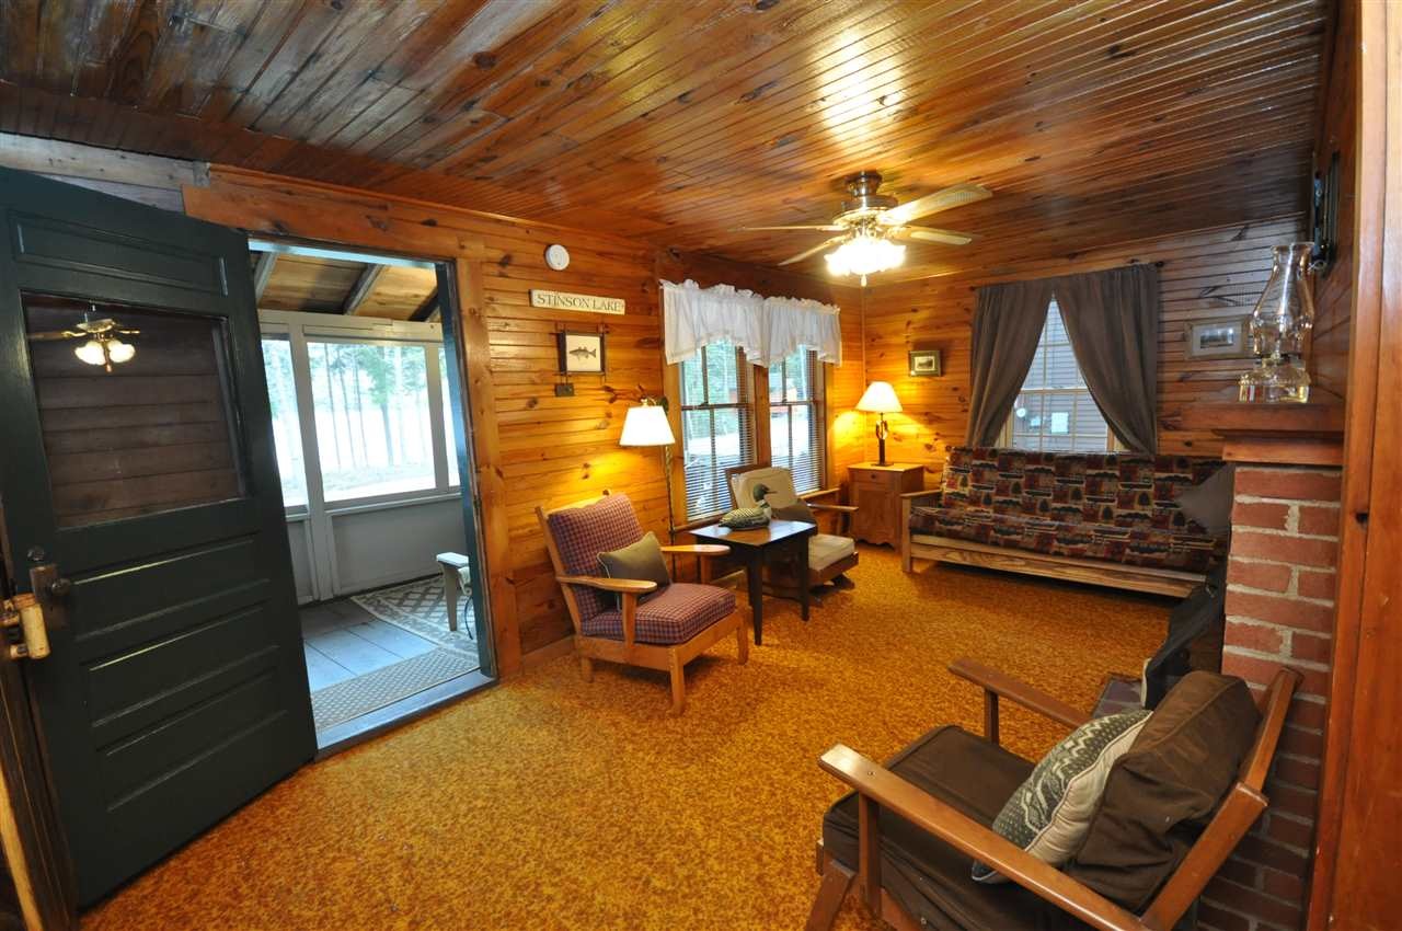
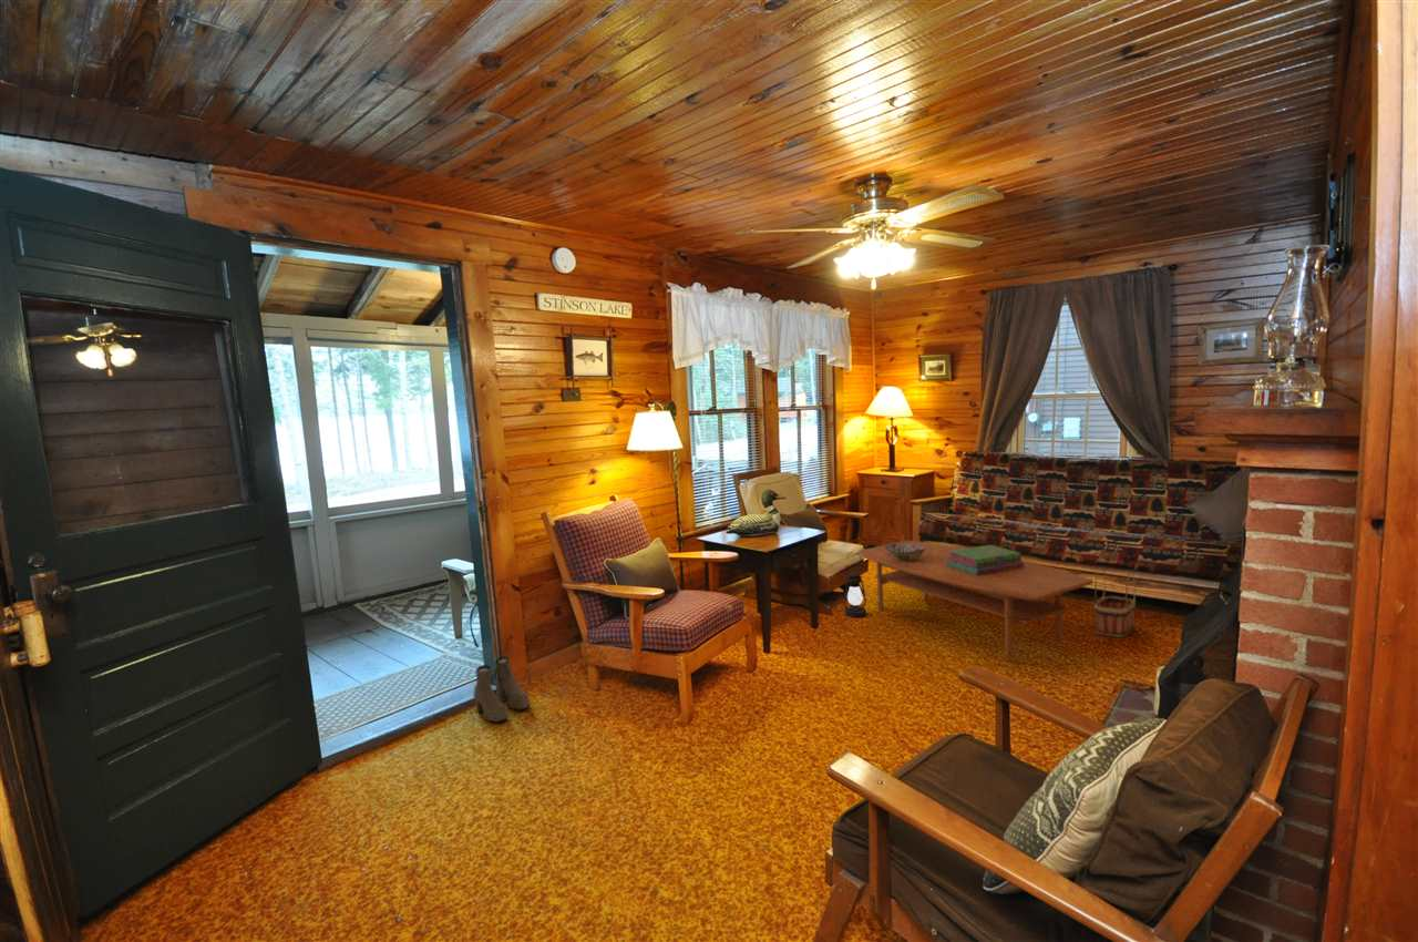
+ basket (1114, 600)
+ boots (500, 686)
+ coffee table (960, 594)
+ decorative bowl (905, 552)
+ lantern (854, 583)
+ stack of books (984, 559)
